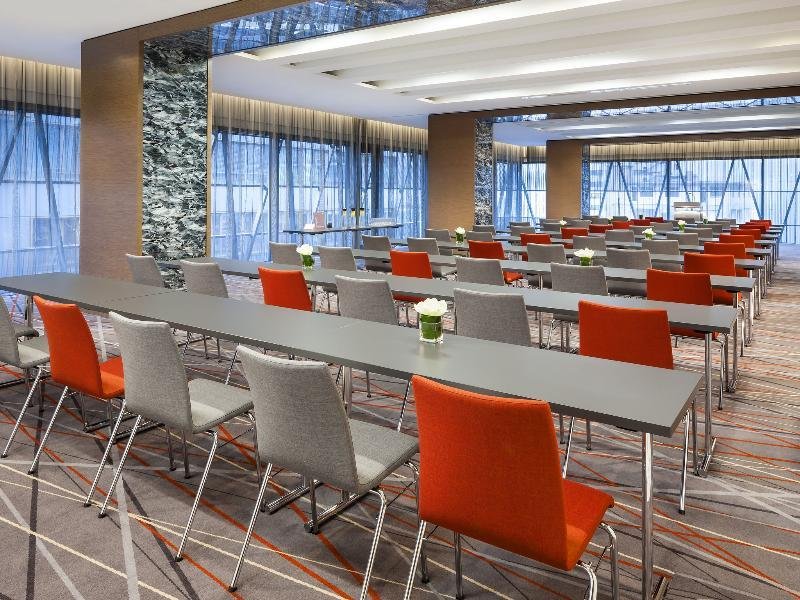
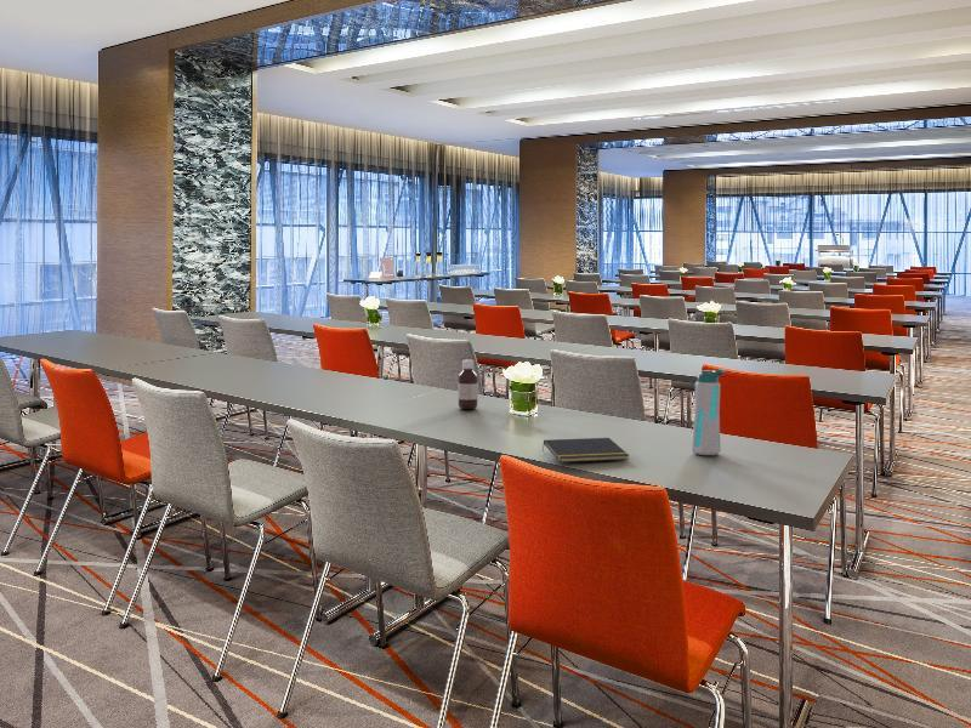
+ water bottle (709, 411)
+ bottle (467, 383)
+ notepad (585, 449)
